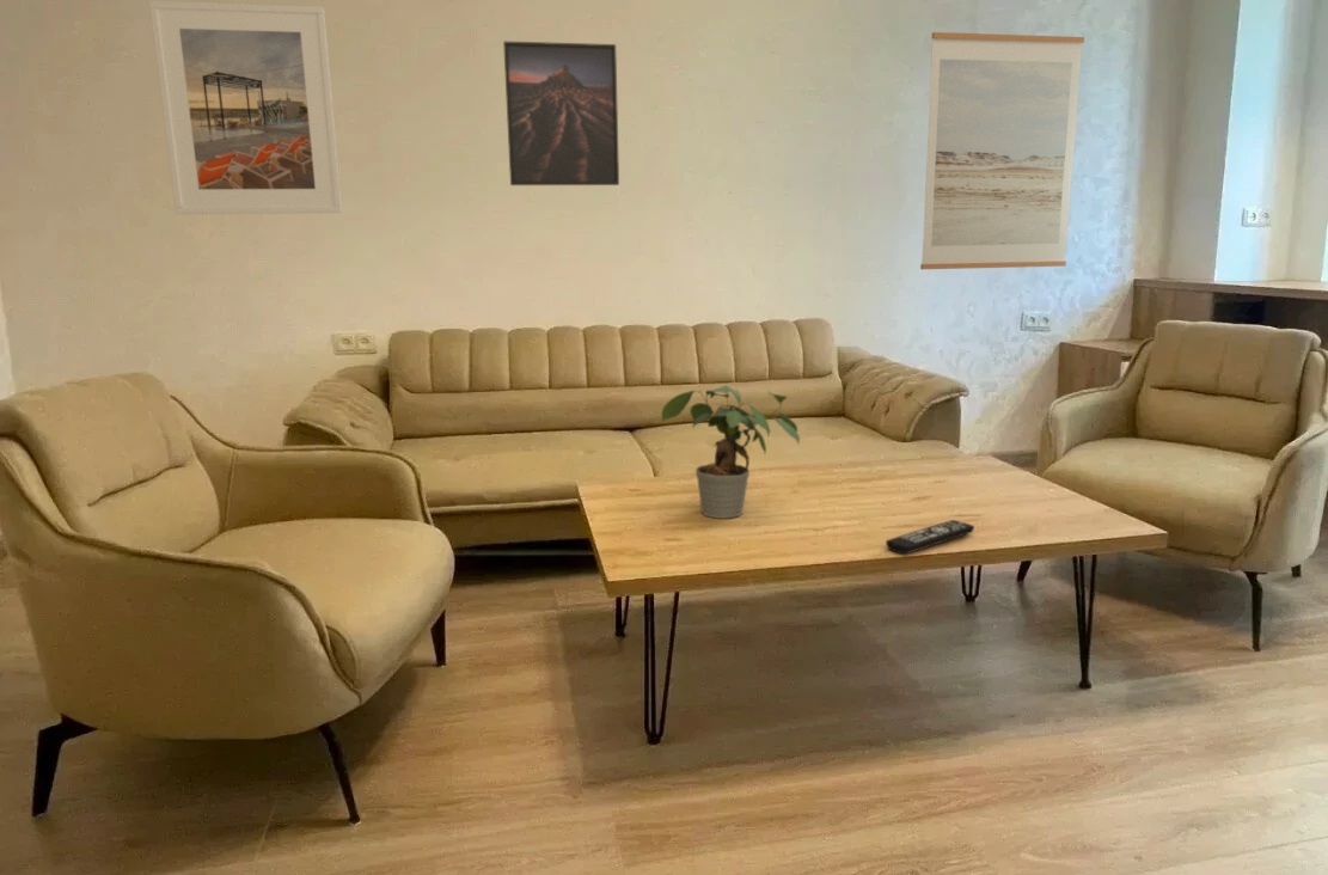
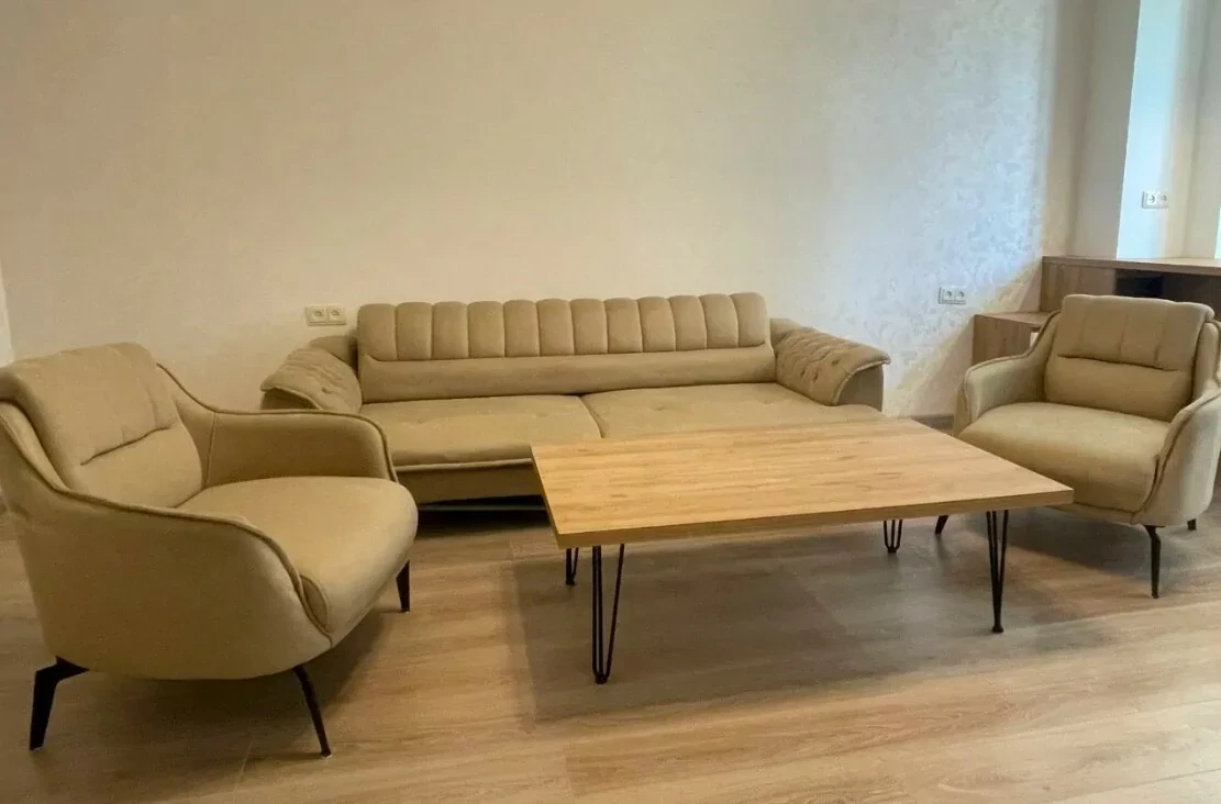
- wall art (1000, 154)
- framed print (562, 115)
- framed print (249, 111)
- potted plant (738, 448)
- remote control (930, 537)
